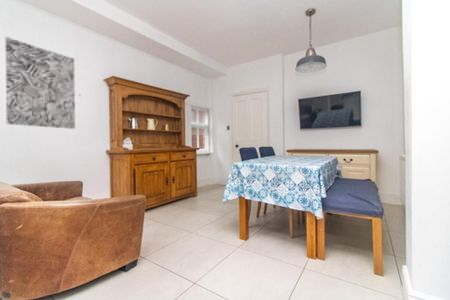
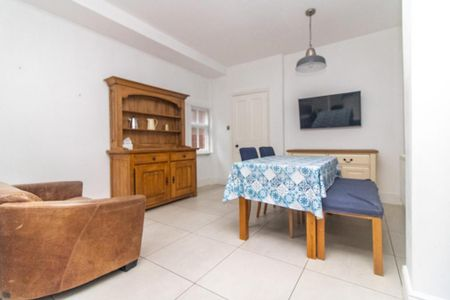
- wall art (43, 87)
